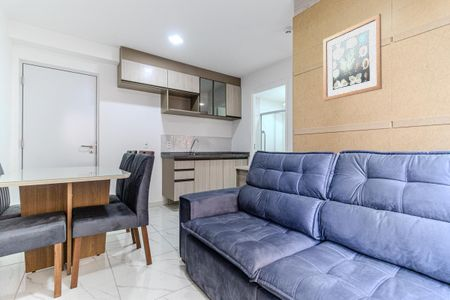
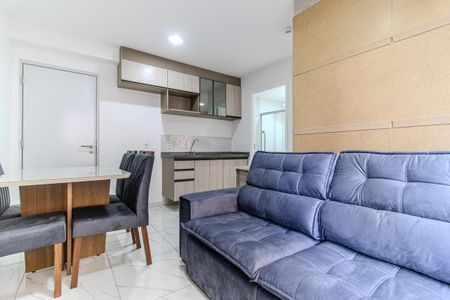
- wall art (349, 61)
